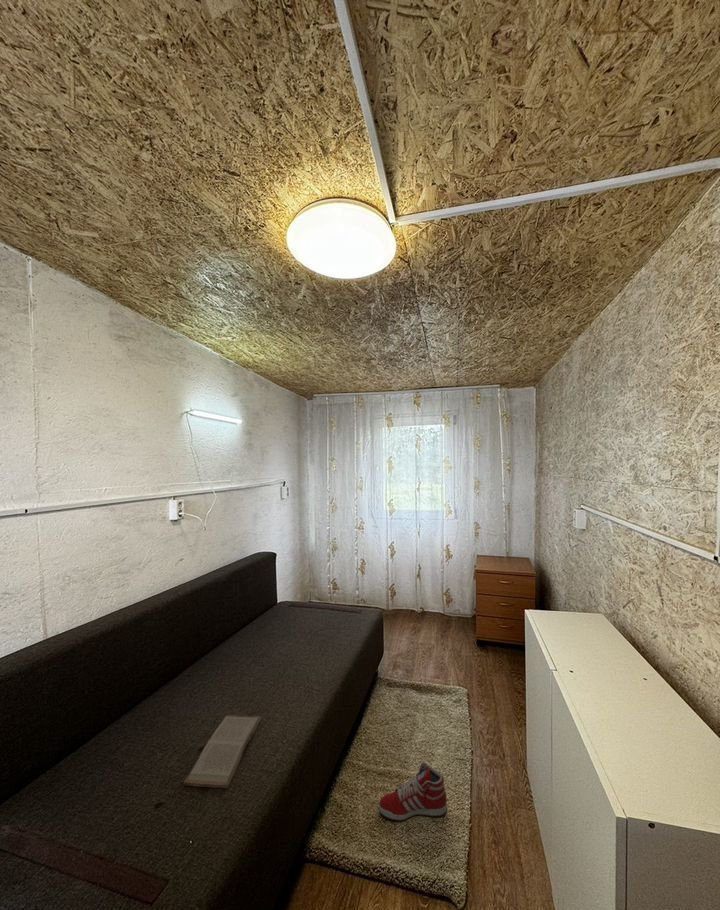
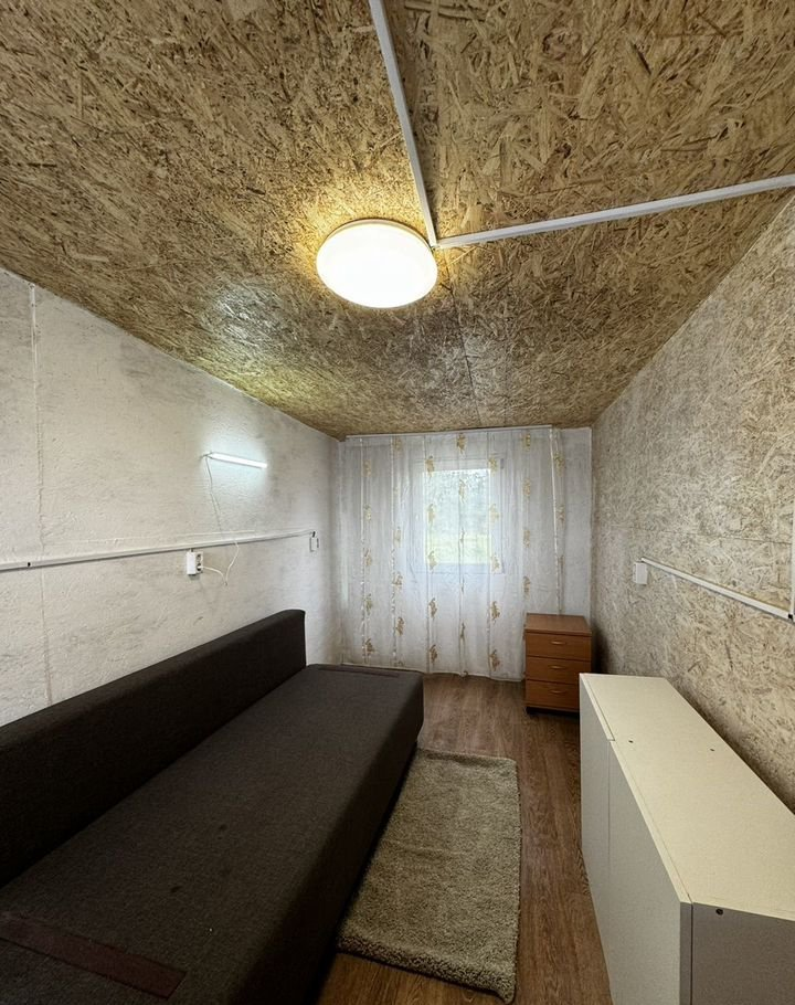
- sneaker (412, 789)
- book (226, 744)
